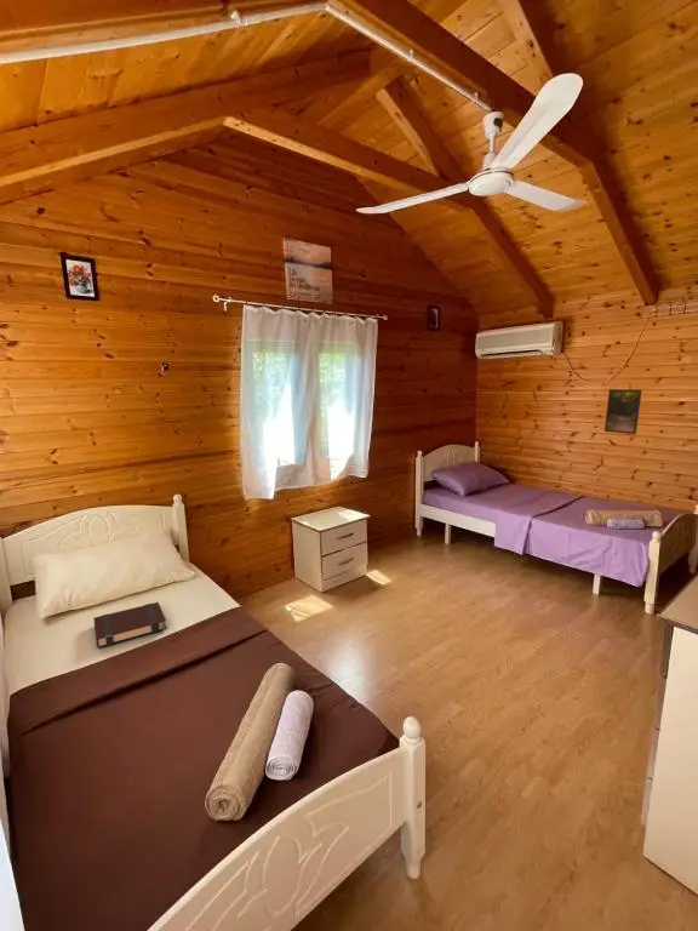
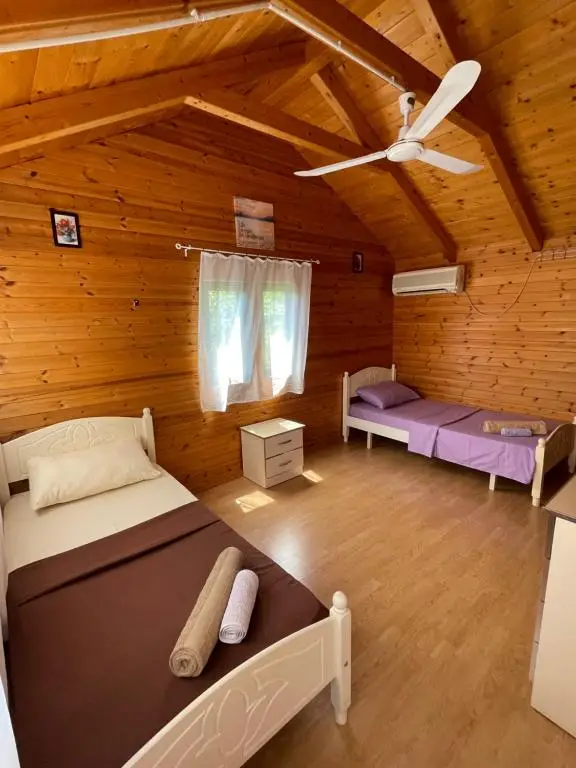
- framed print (622, 411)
- book (130, 622)
